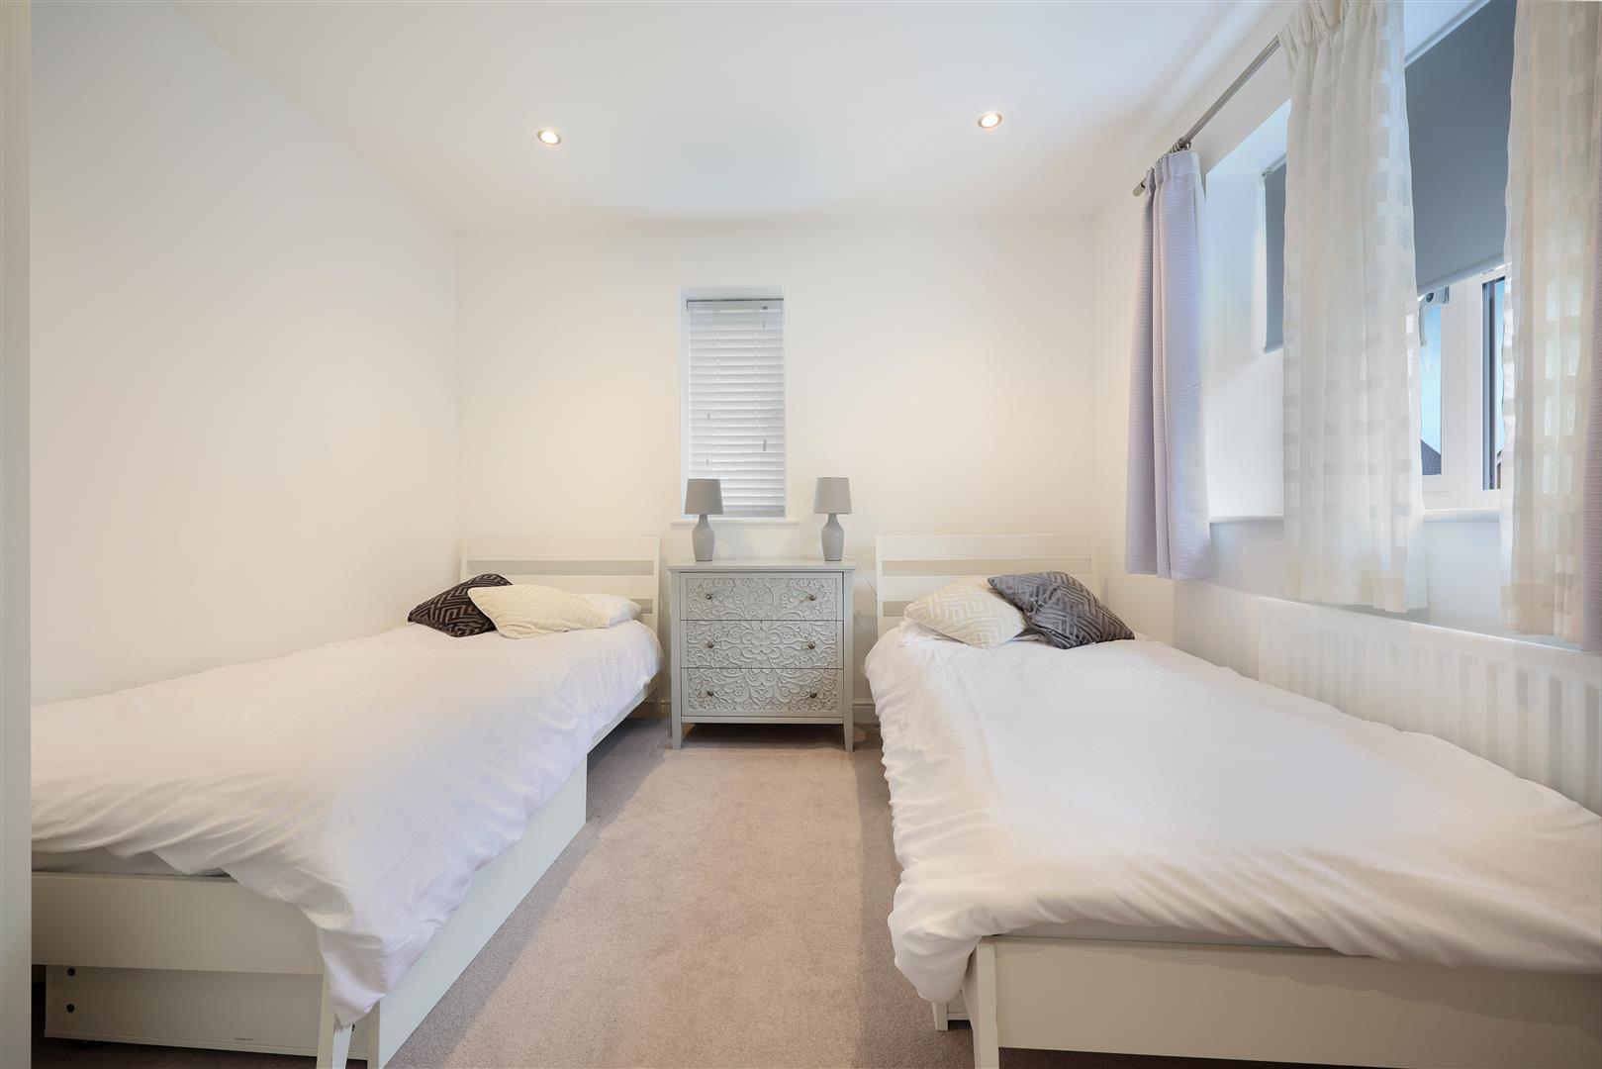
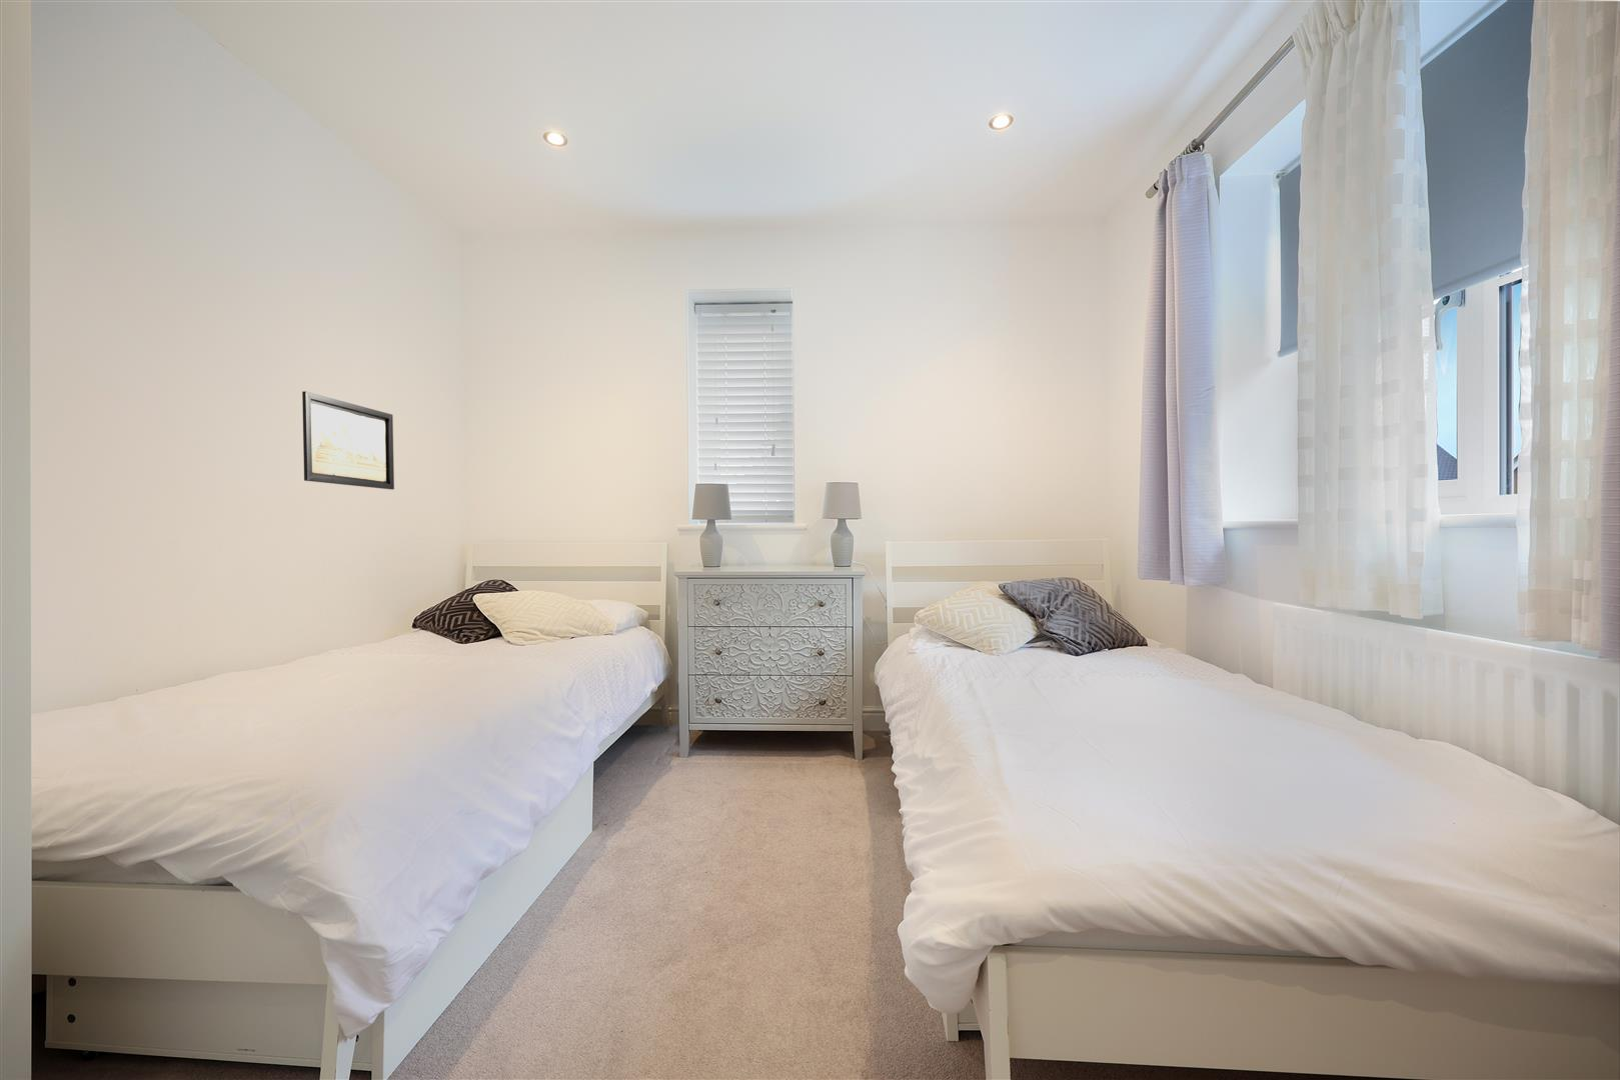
+ wall art (352, 444)
